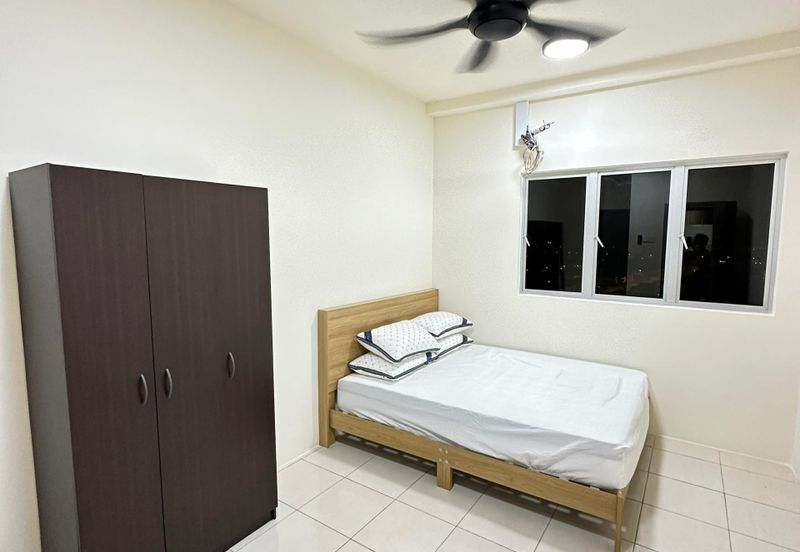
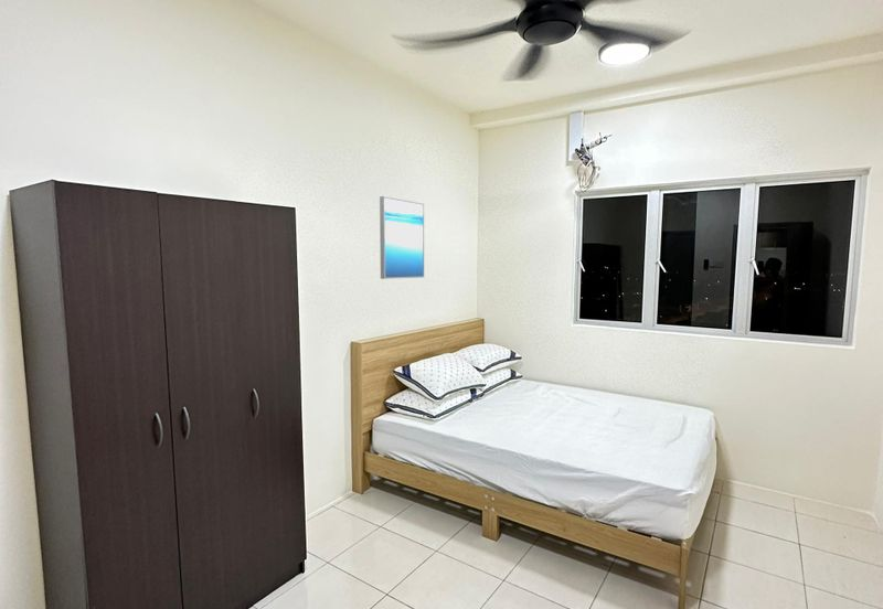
+ wall art (403, 239)
